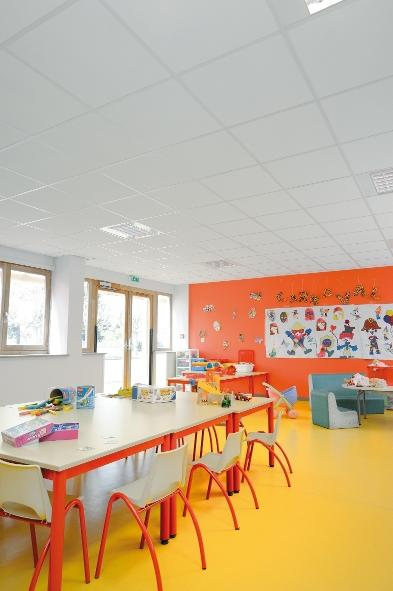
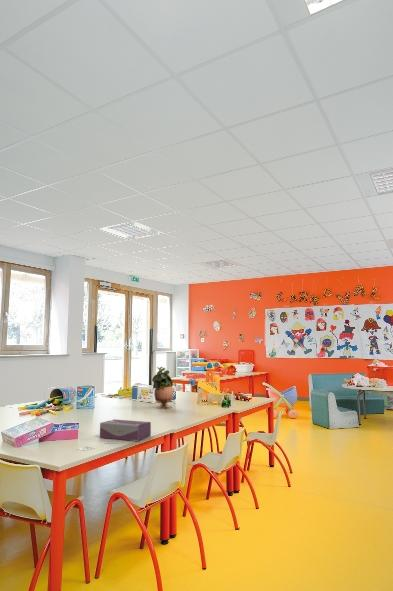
+ potted plant (162, 386)
+ tissue box (125, 429)
